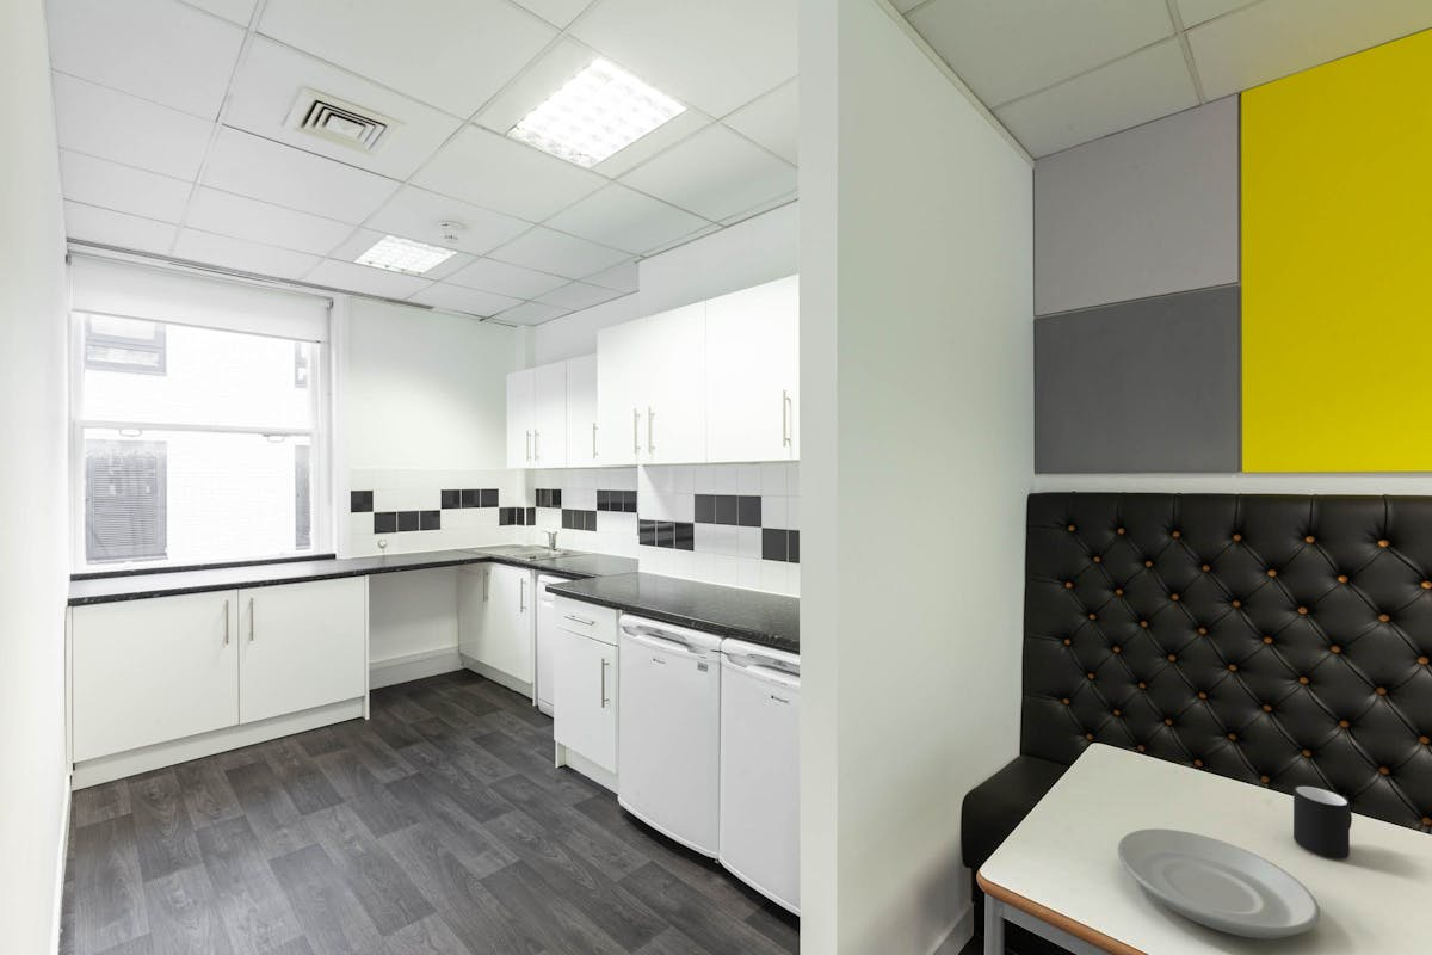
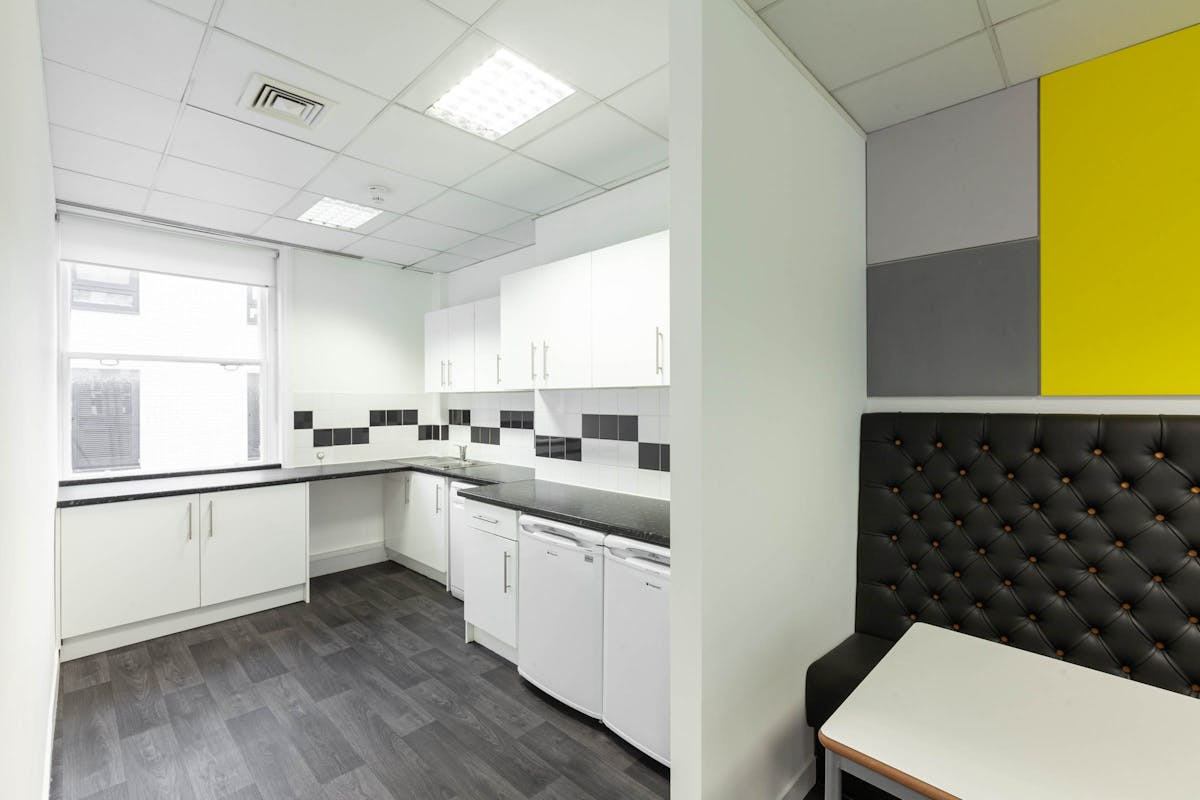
- mug (1327, 819)
- plate (1210, 885)
